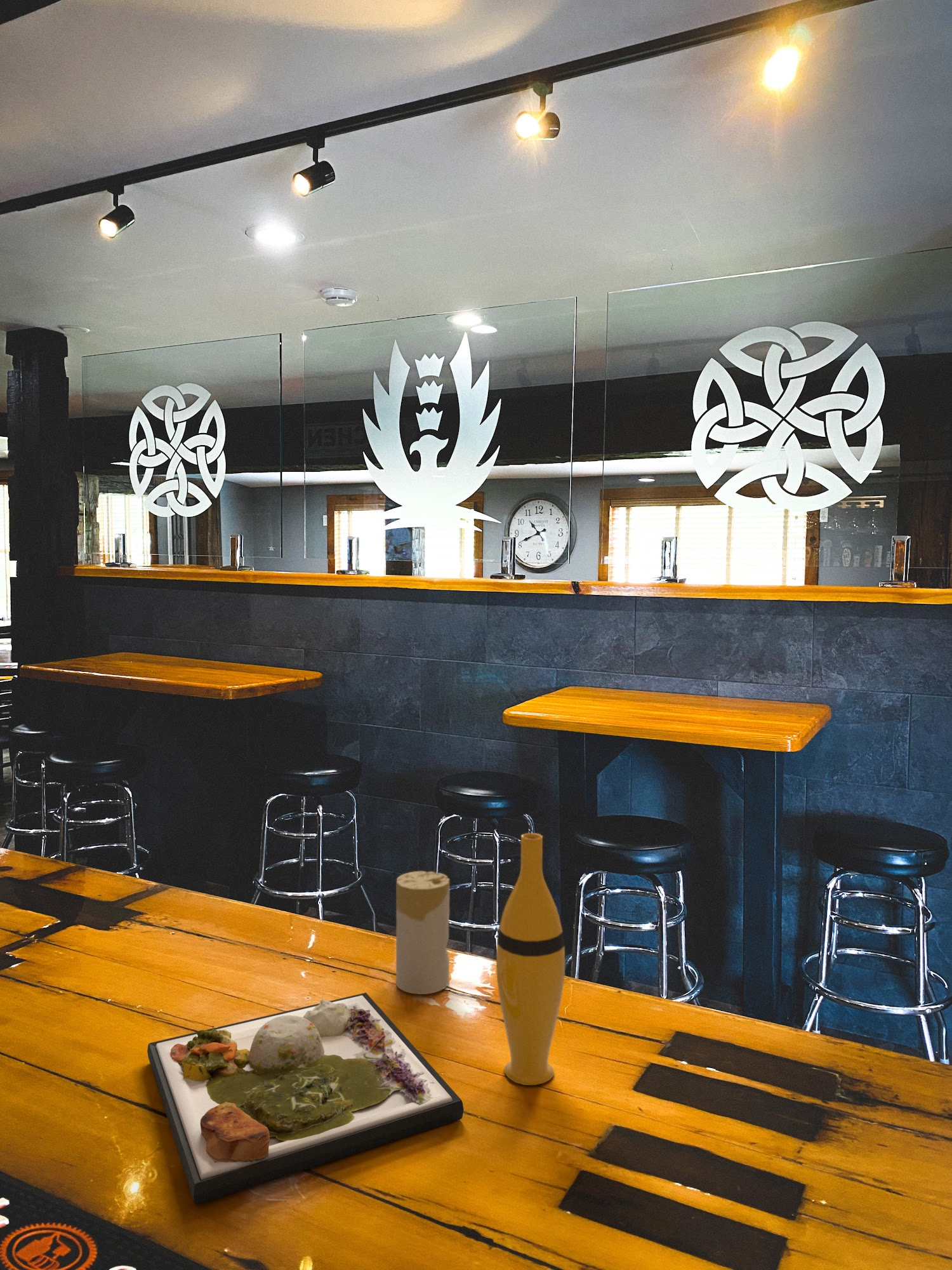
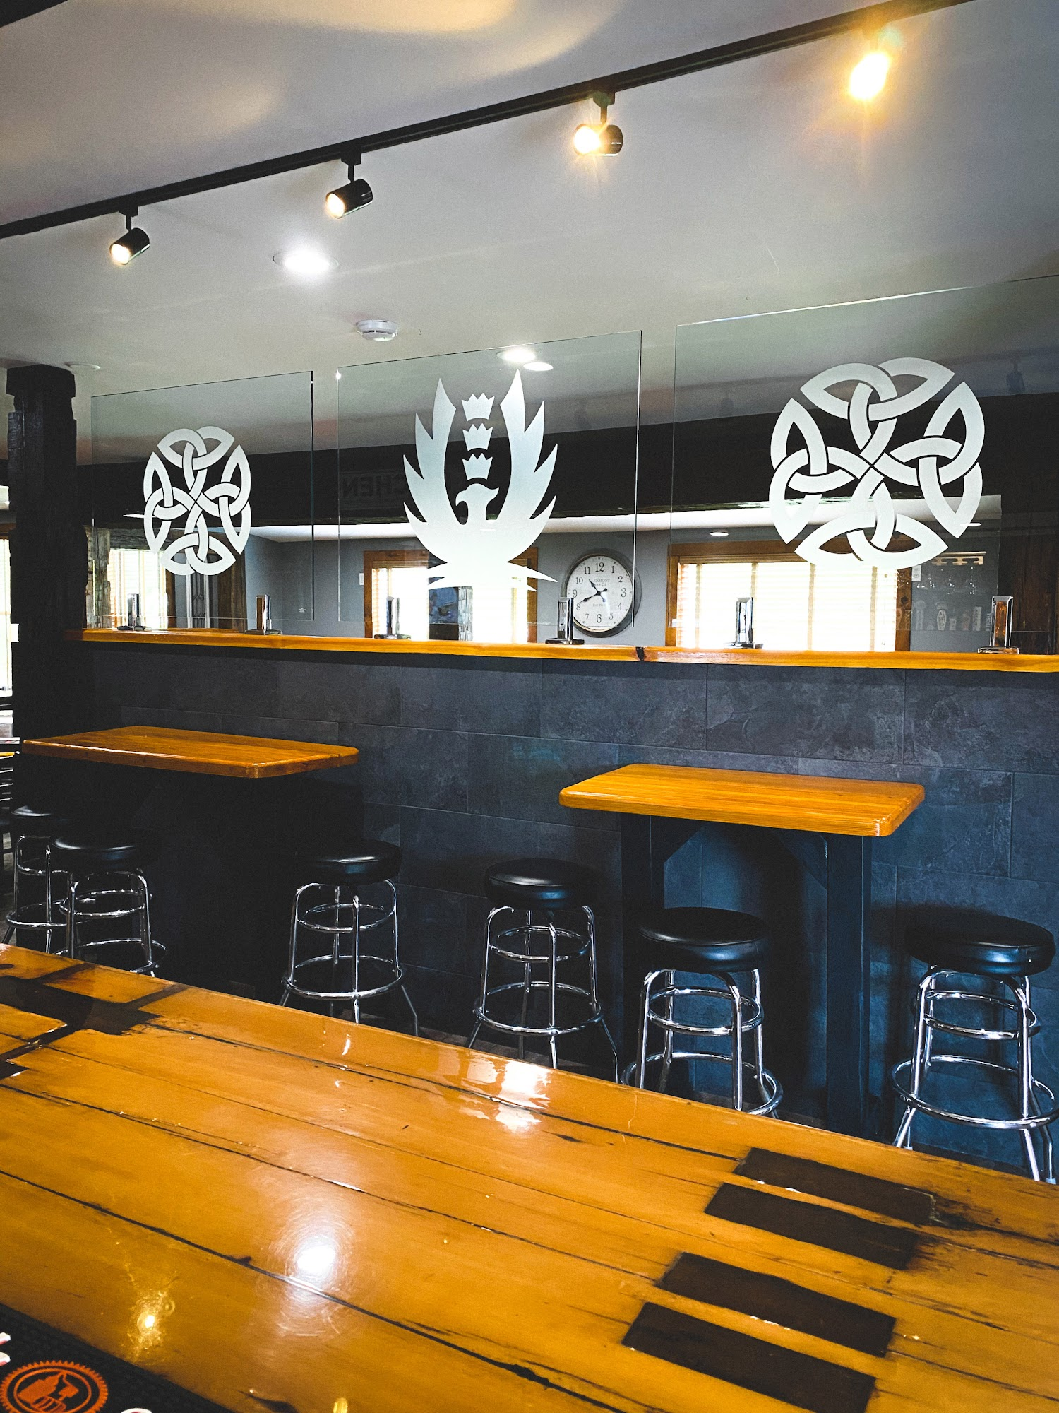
- candle (423, 931)
- dinner plate (296, 1066)
- vase (530, 954)
